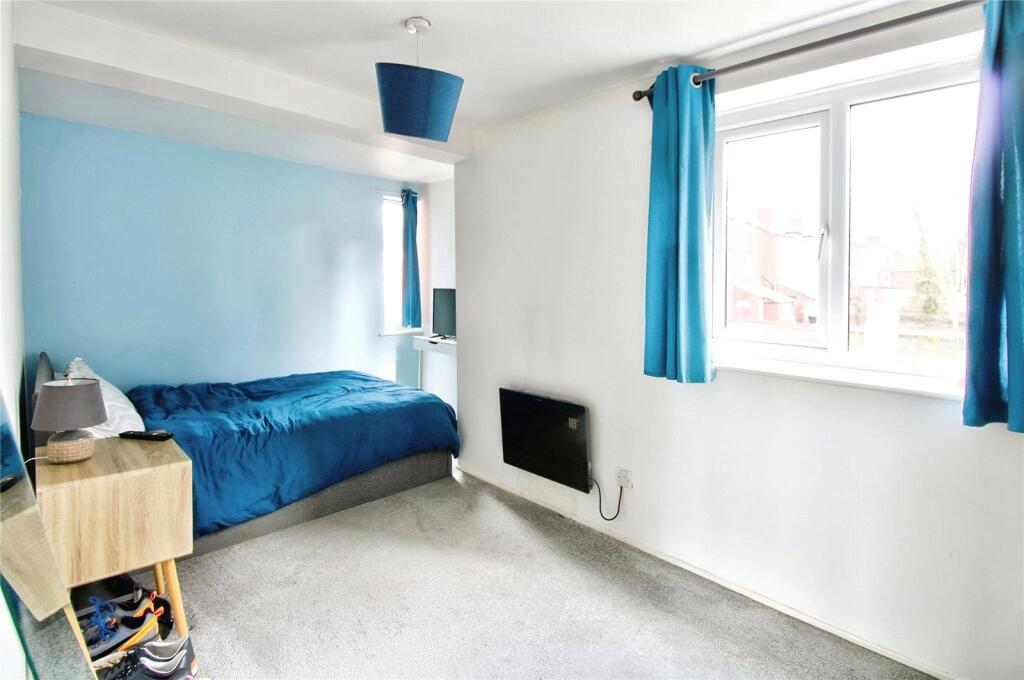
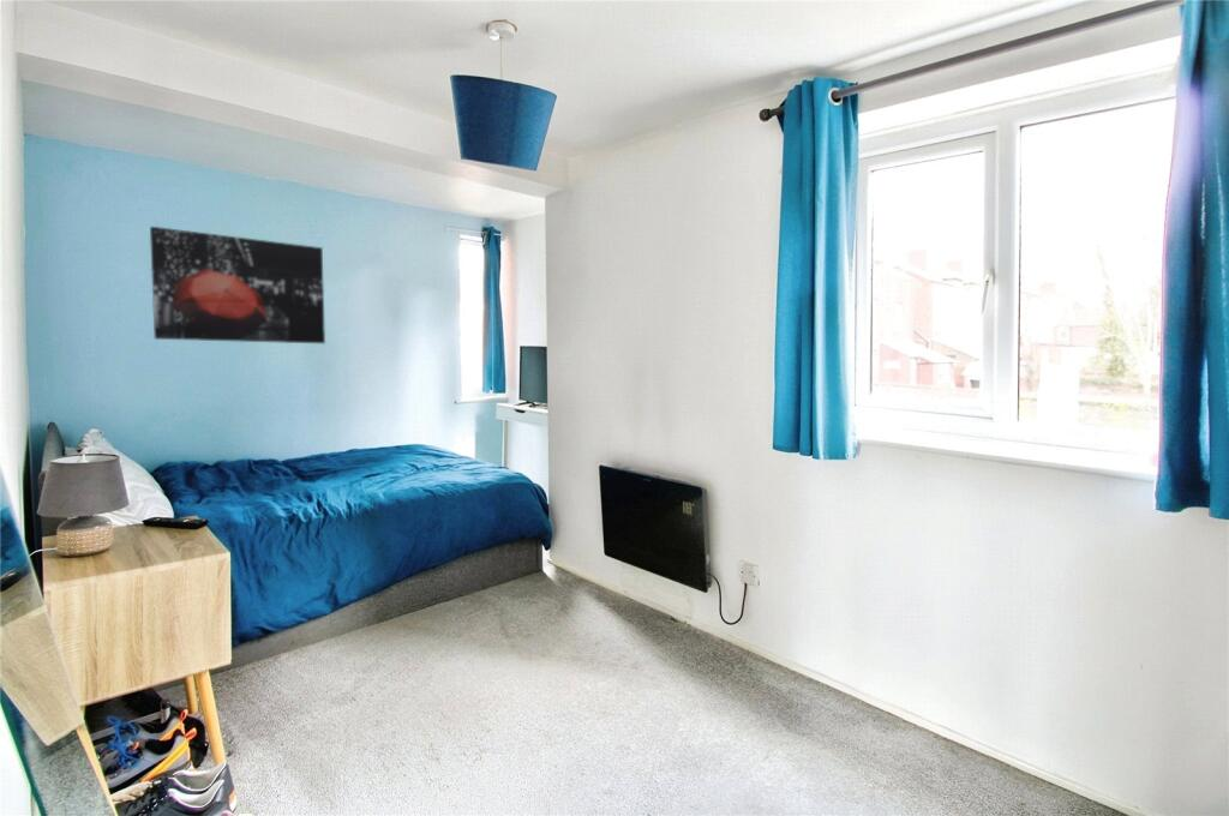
+ wall art (244, 289)
